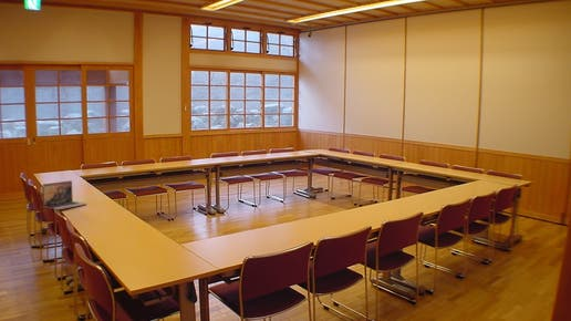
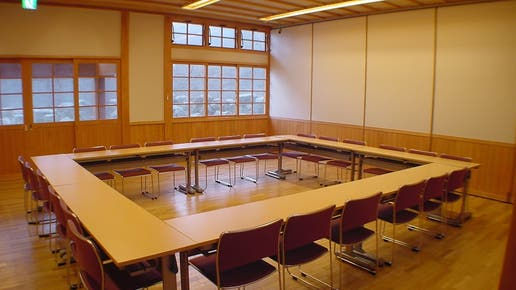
- laptop (65, 194)
